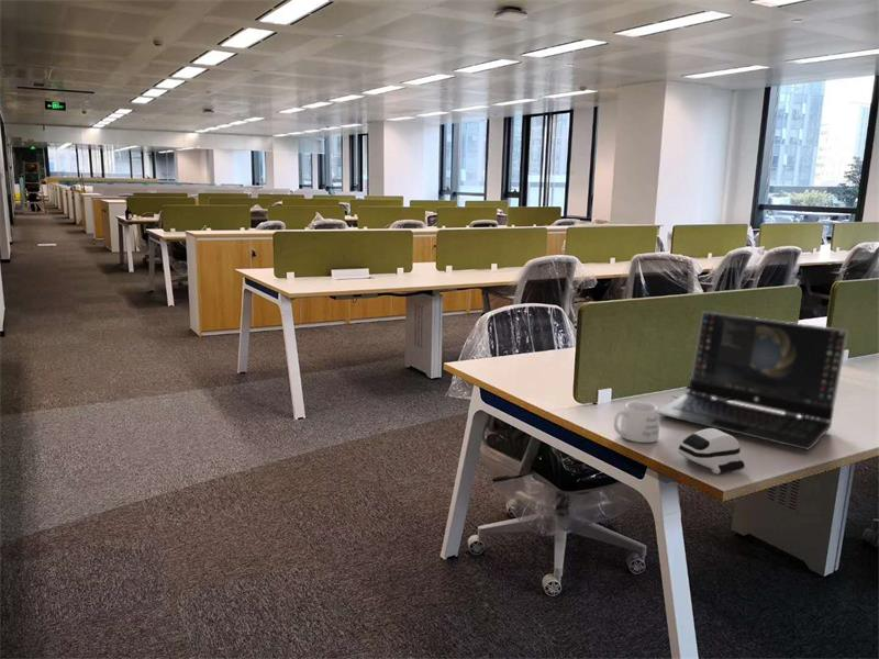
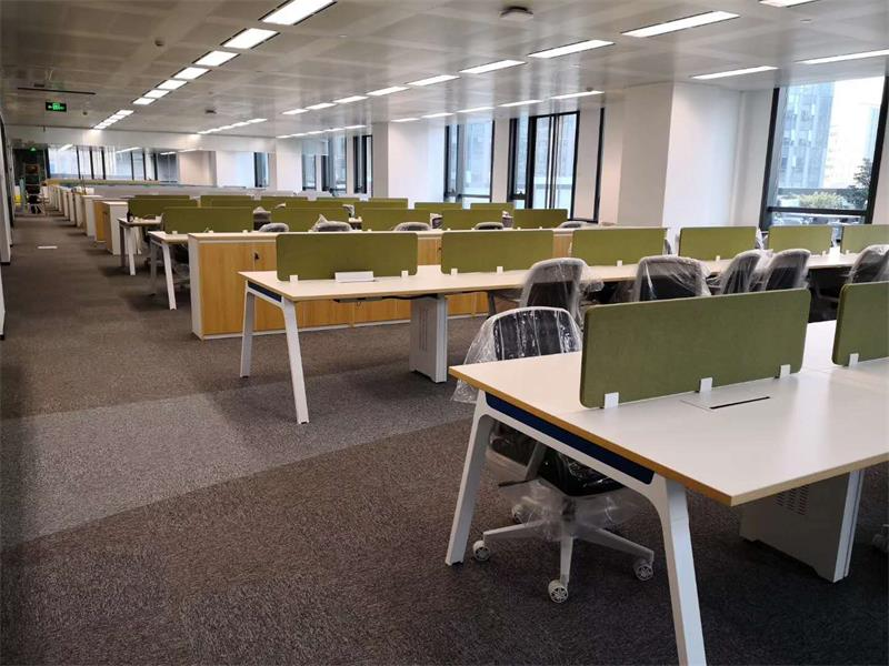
- mug (634, 422)
- laptop (748, 375)
- computer mouse (709, 448)
